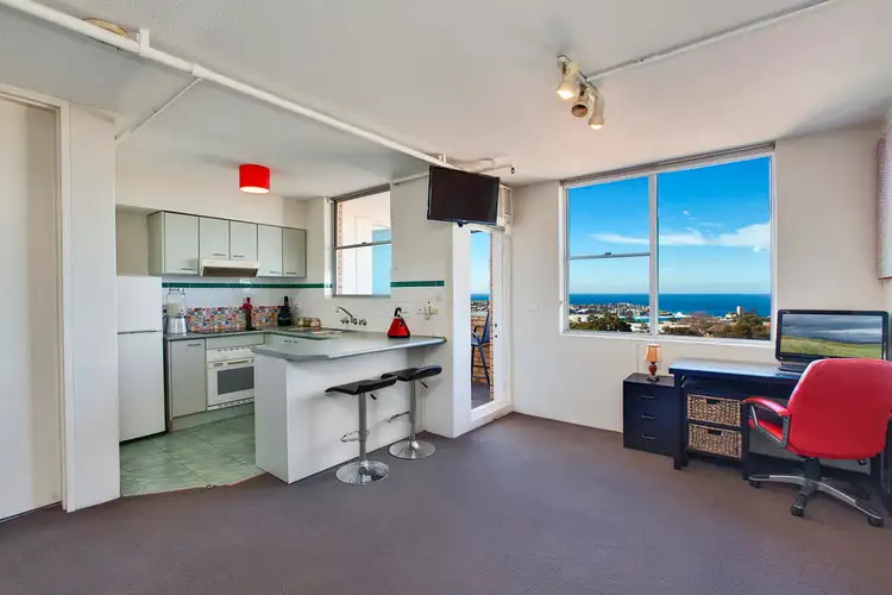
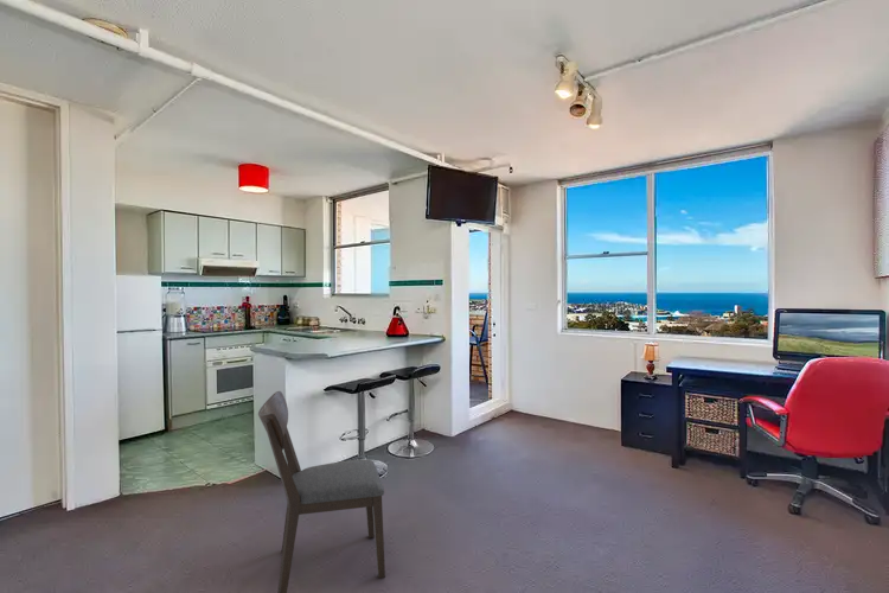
+ chair (321, 480)
